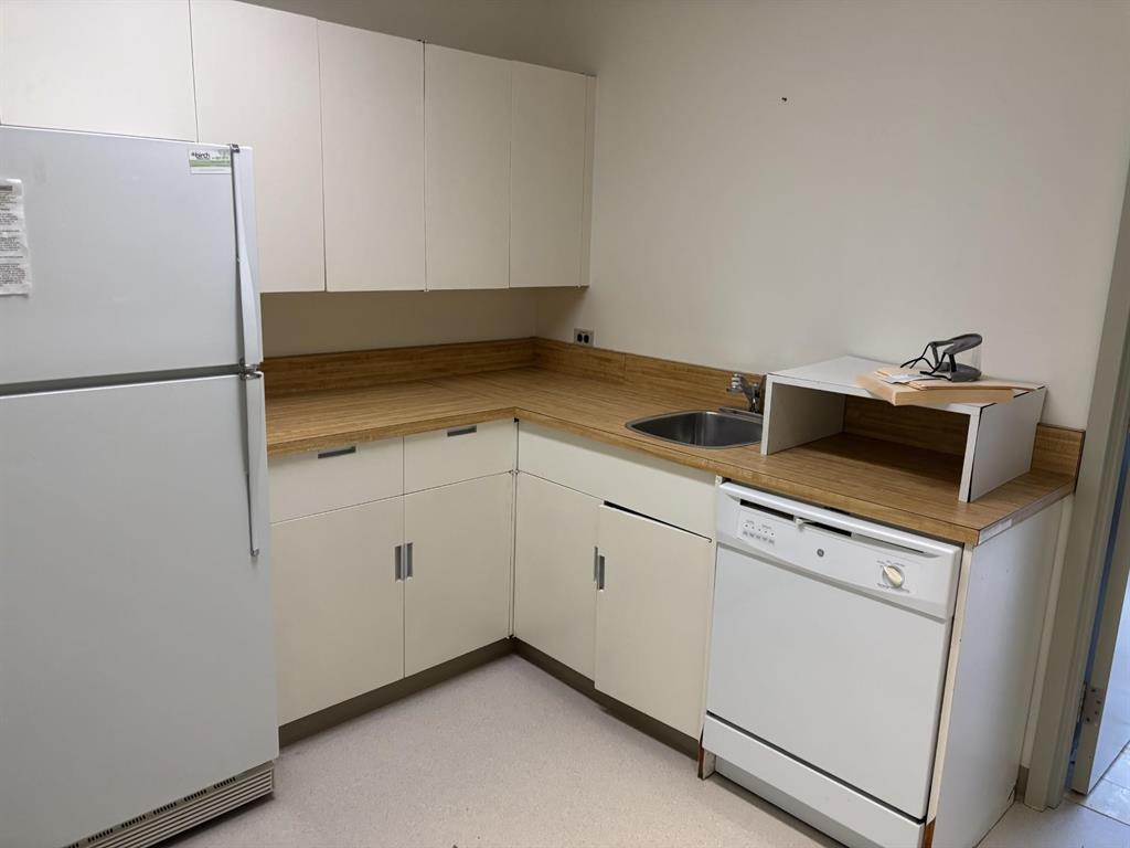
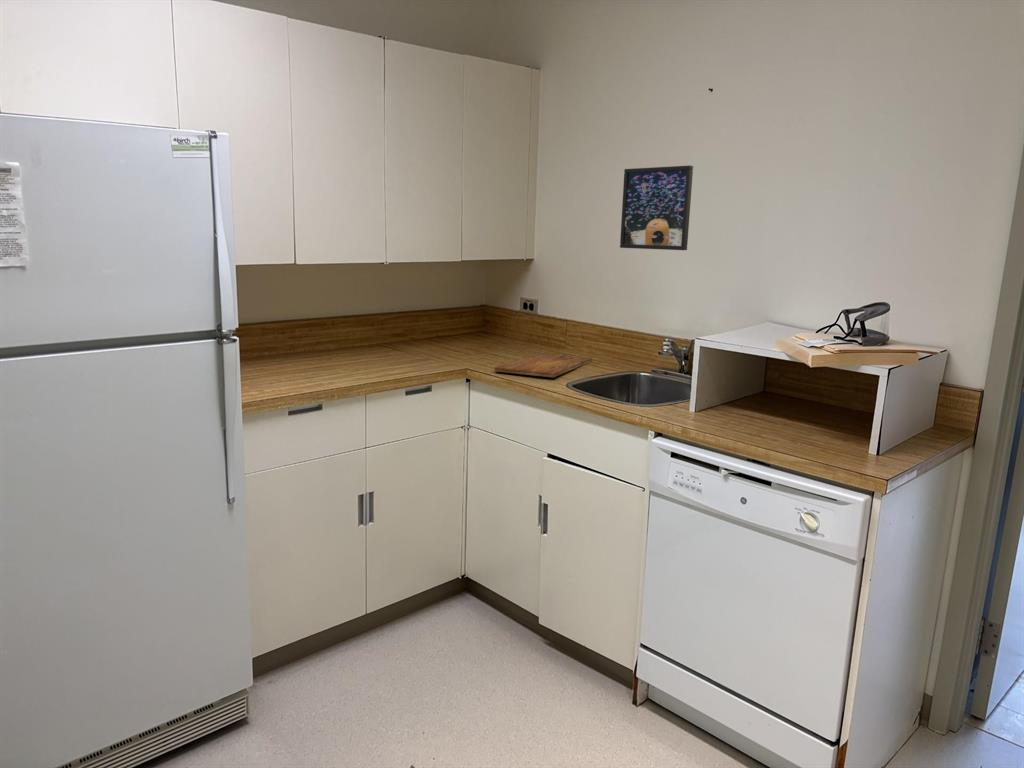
+ cutting board (546, 364)
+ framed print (654, 208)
